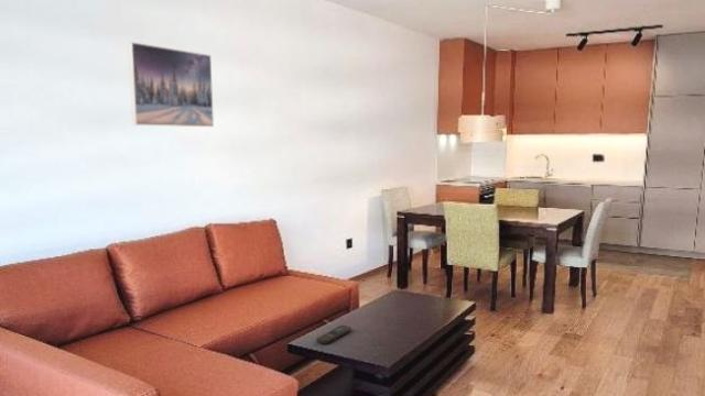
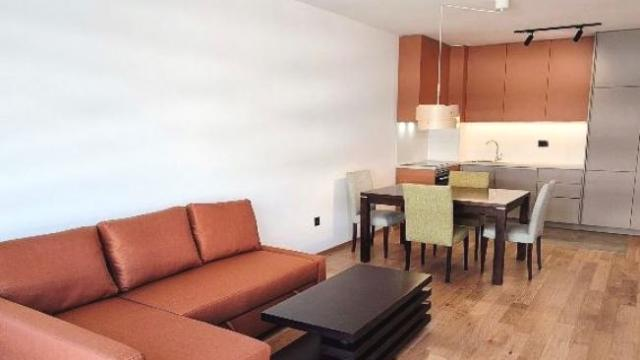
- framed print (174, 87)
- remote control (334, 333)
